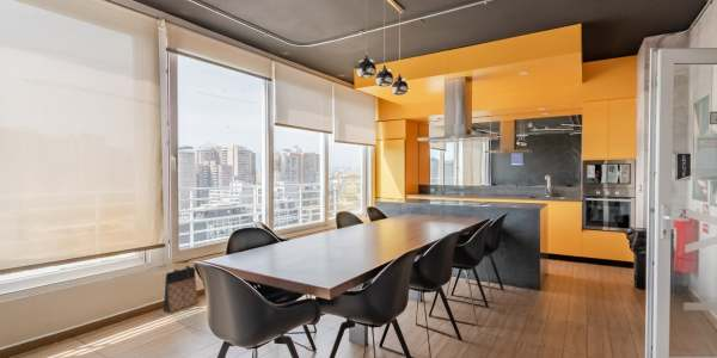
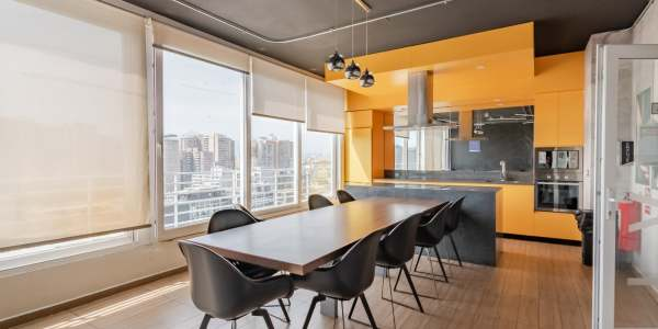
- bag (180, 286)
